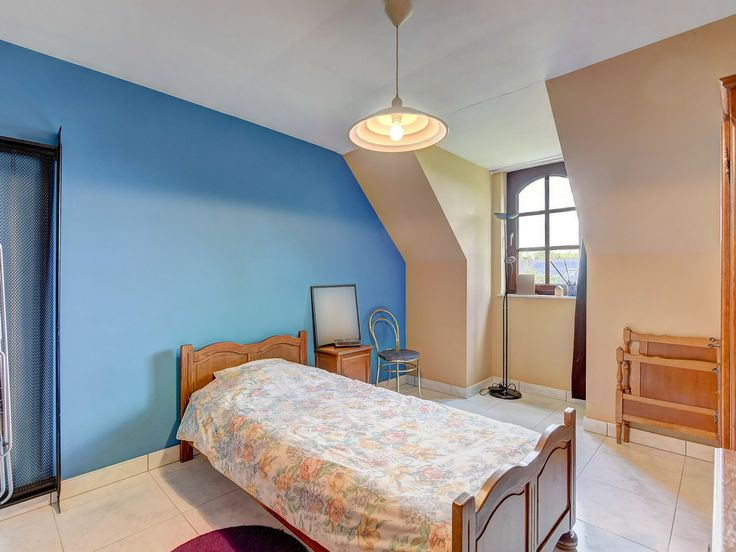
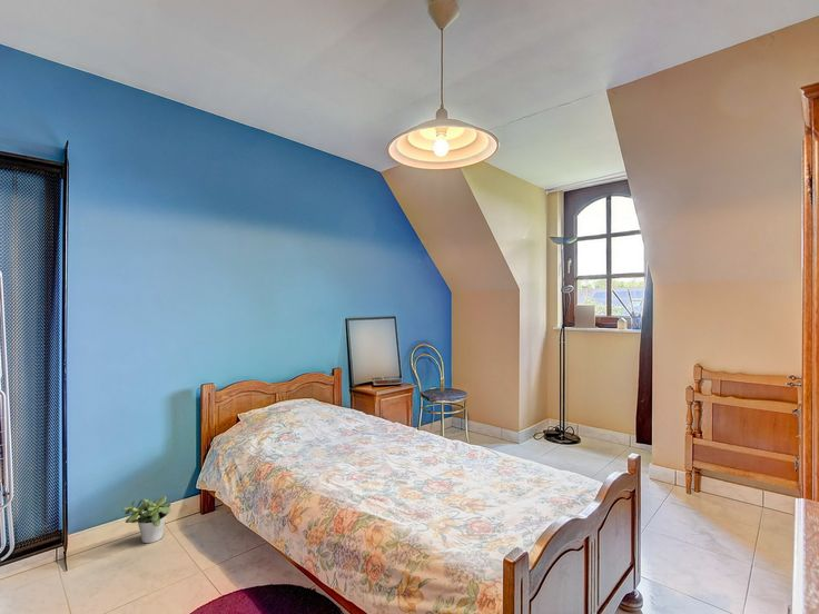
+ potted plant (148, 519)
